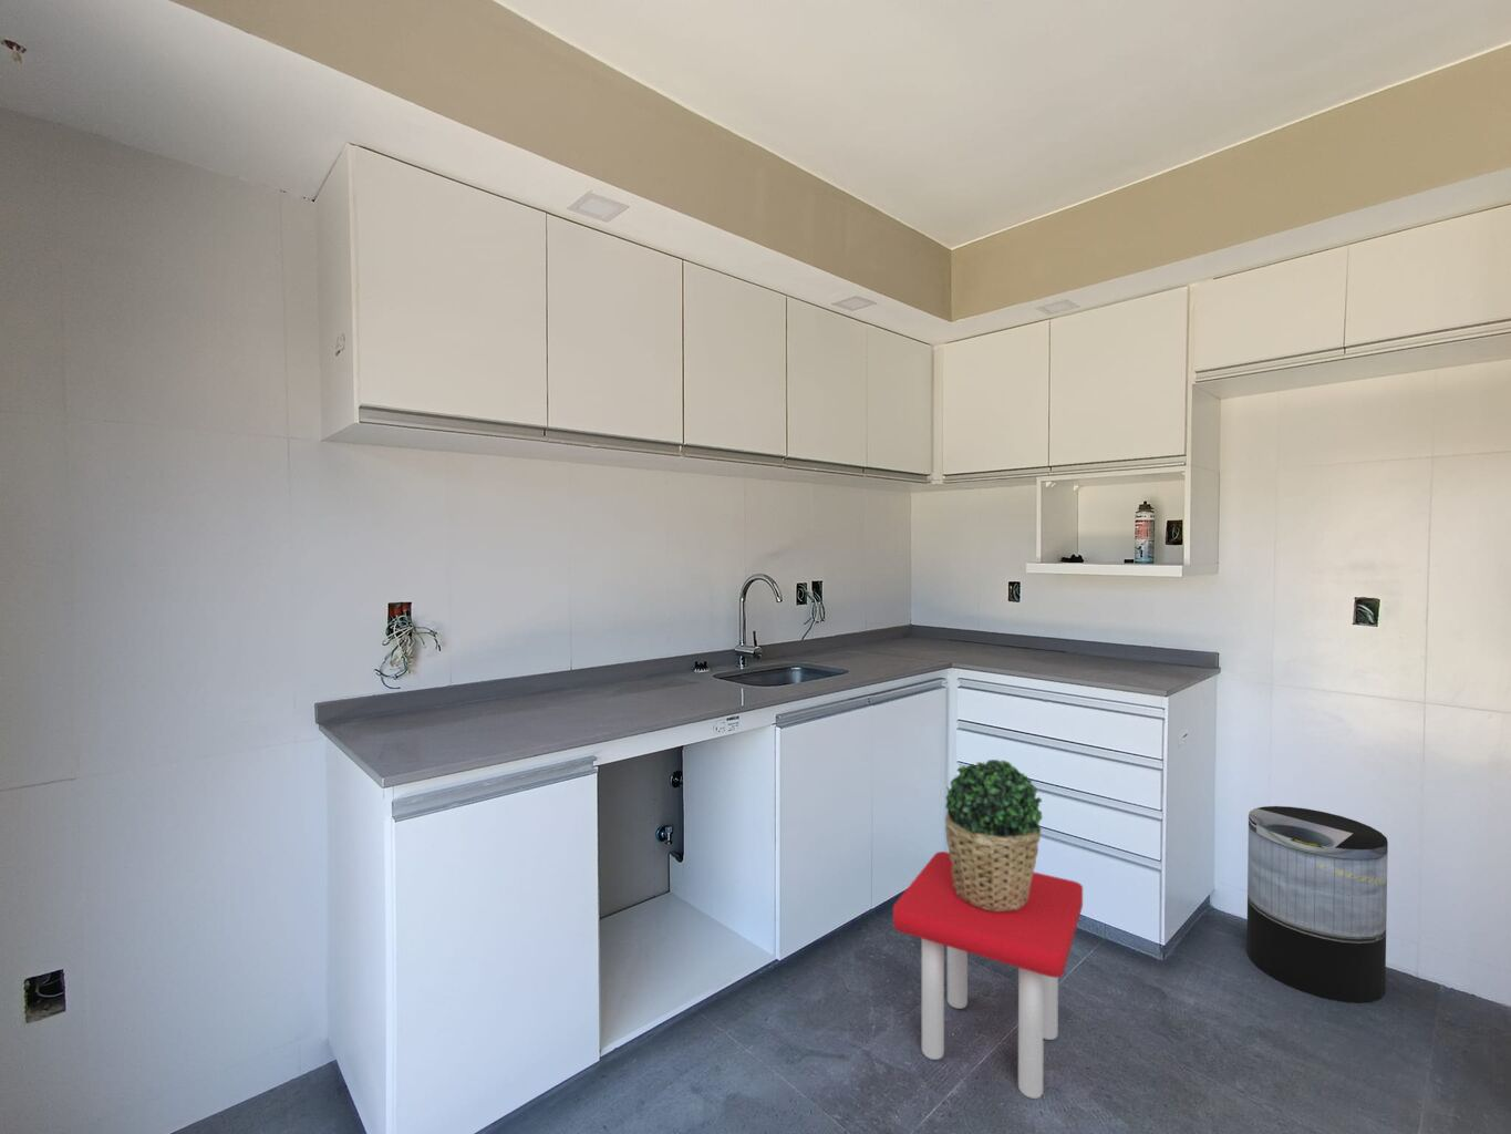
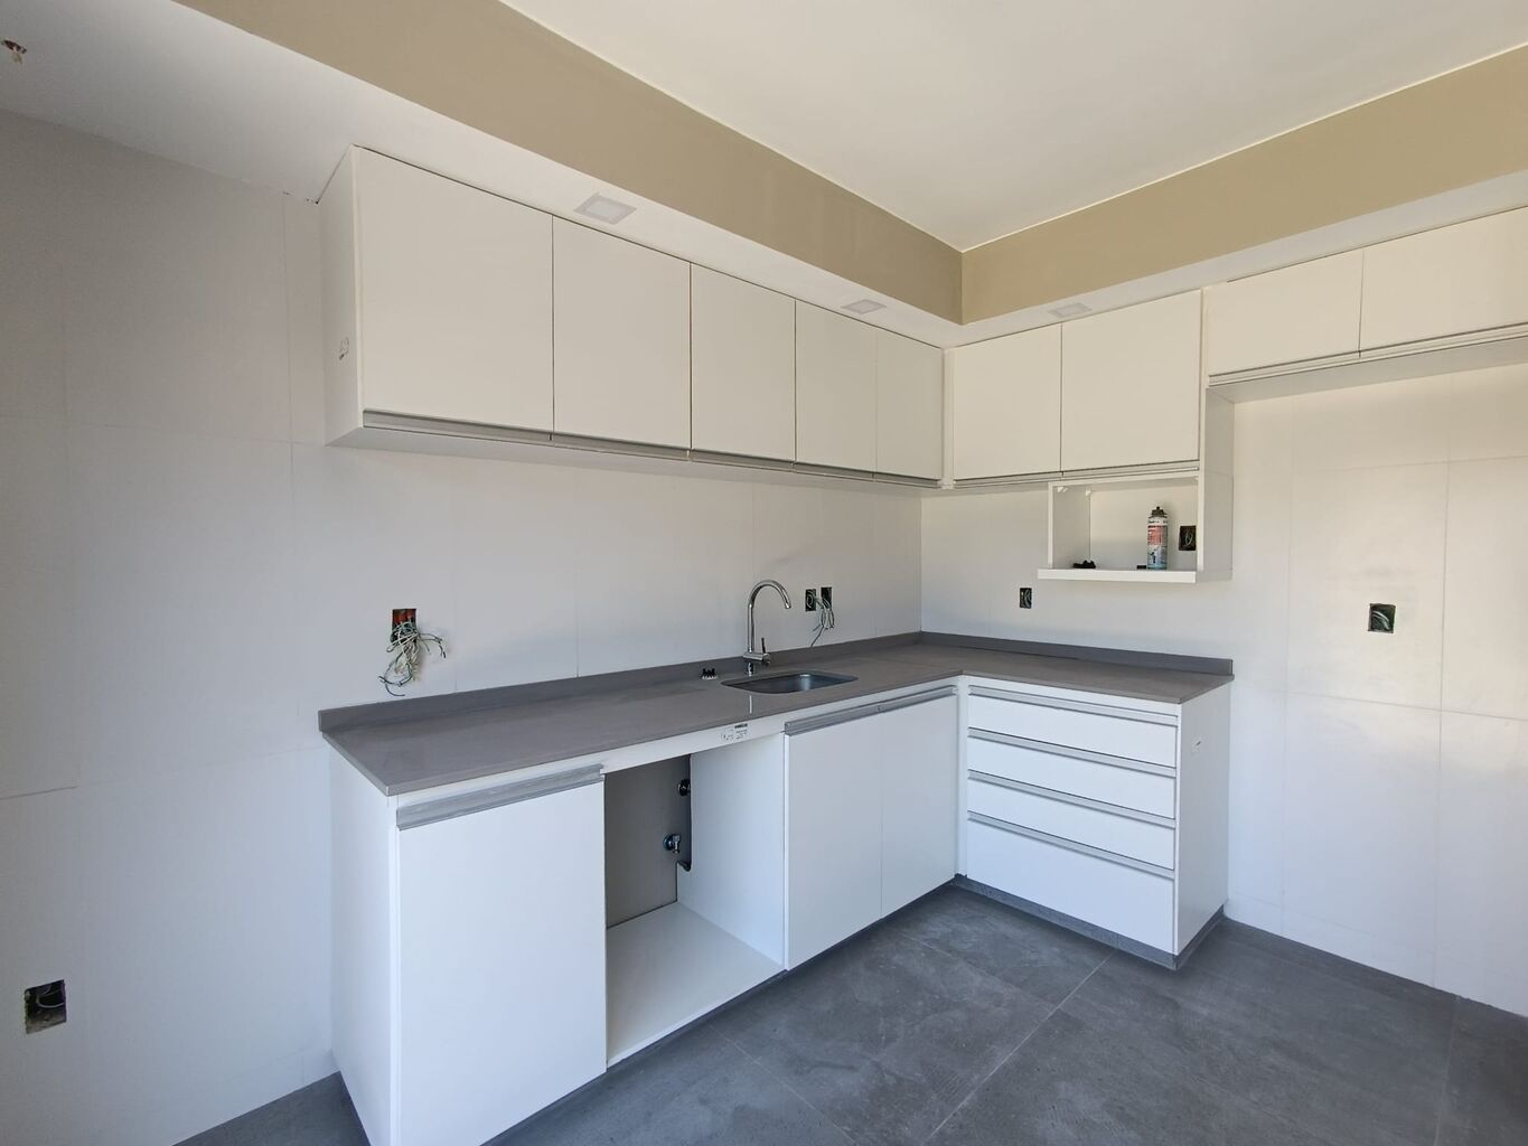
- potted plant (991, 827)
- trash can (1313, 897)
- stool (992, 959)
